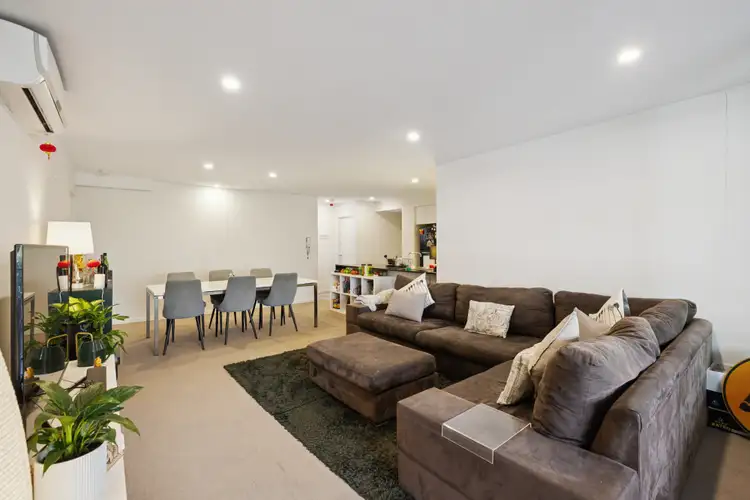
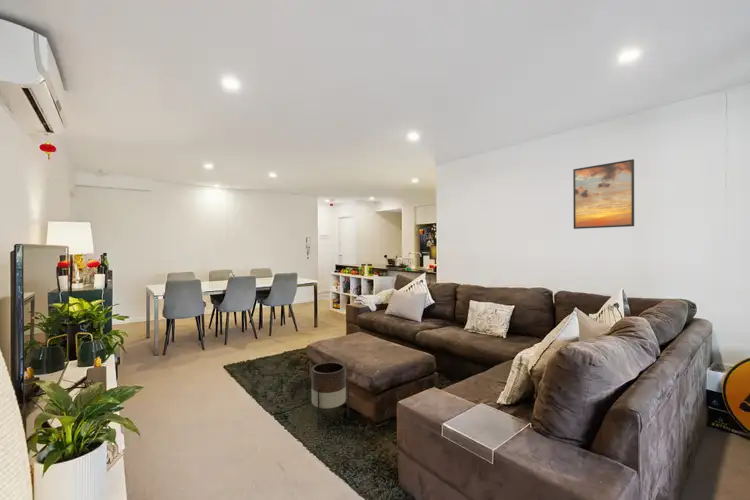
+ planter (327, 392)
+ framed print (602, 196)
